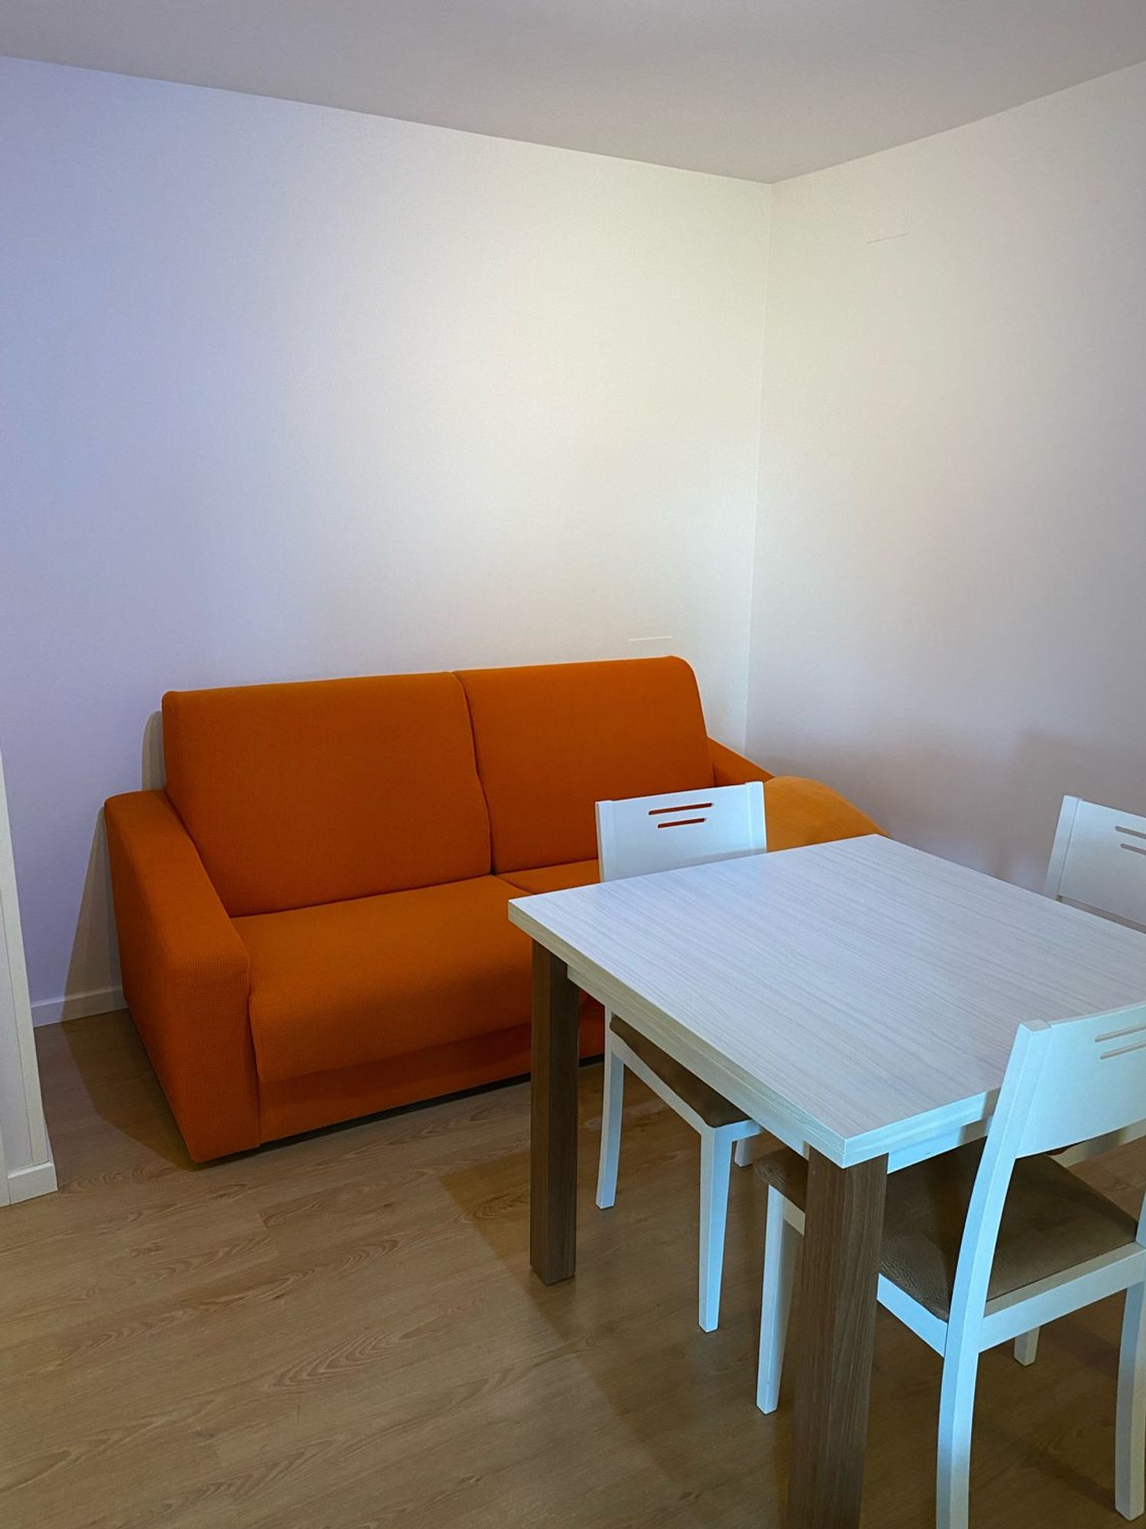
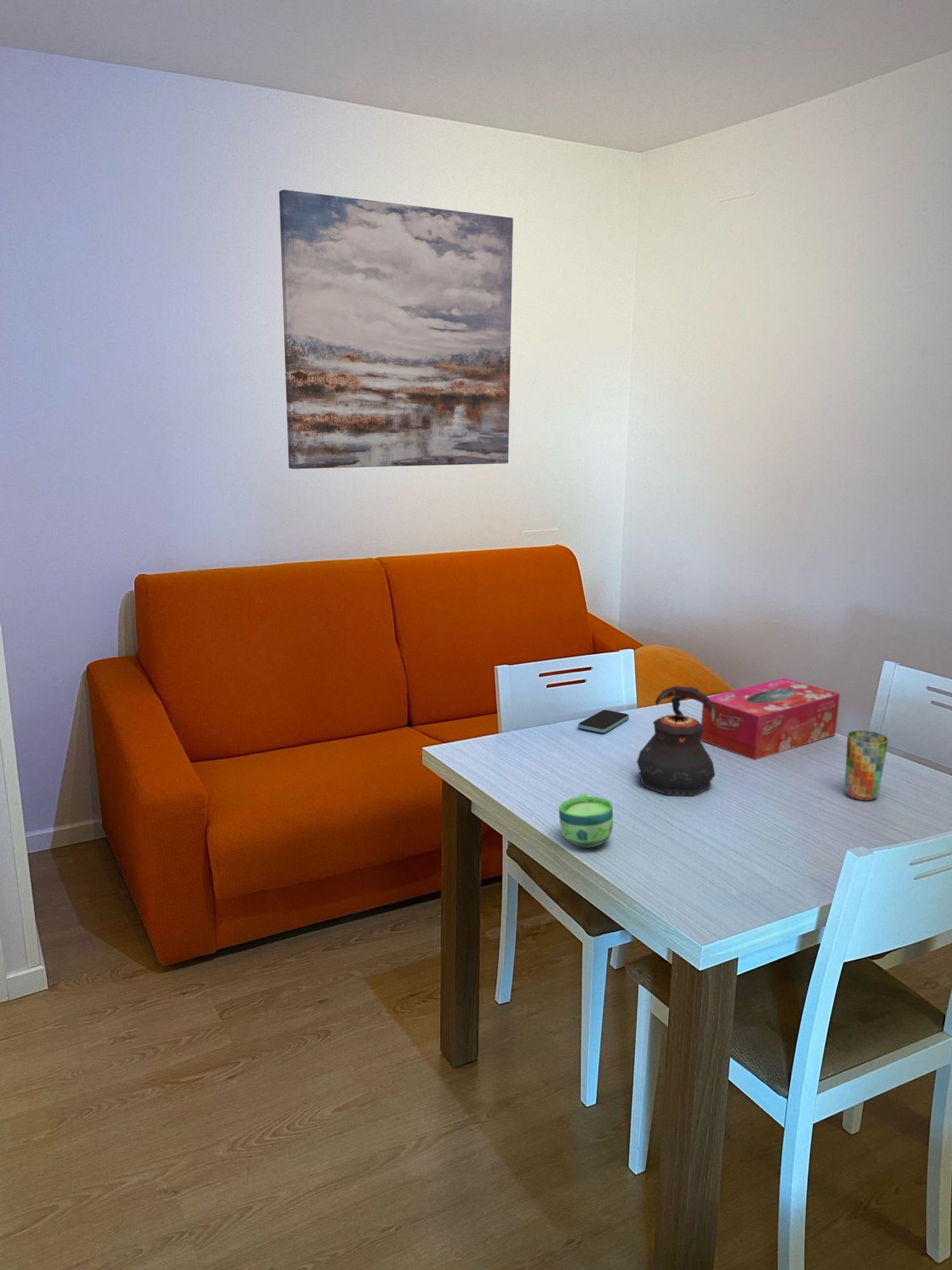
+ smartphone (604, 721)
+ tissue box (770, 716)
+ cup (864, 766)
+ teapot (678, 734)
+ wall art (404, 339)
+ cup (583, 819)
